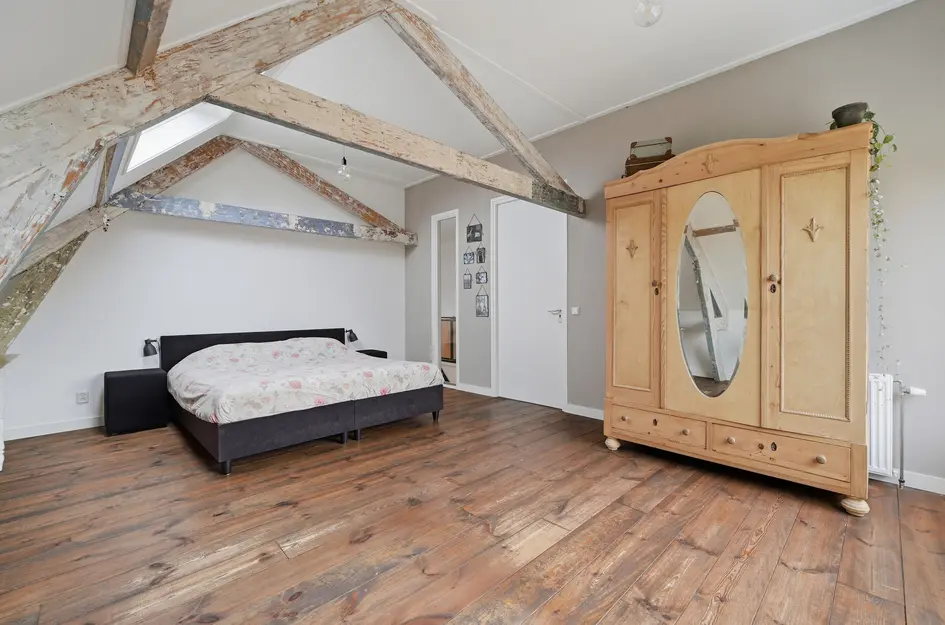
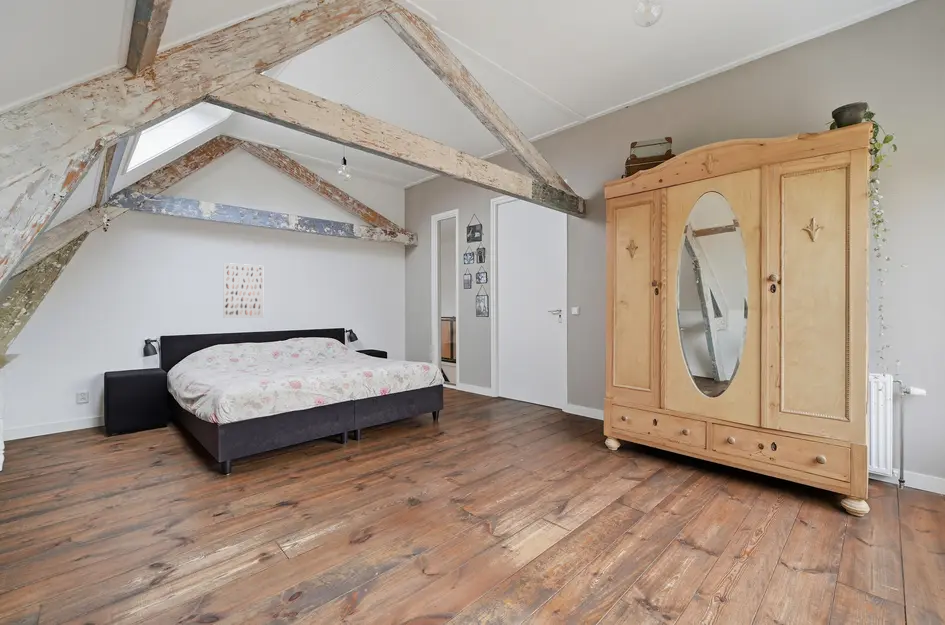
+ wall art (243, 291)
